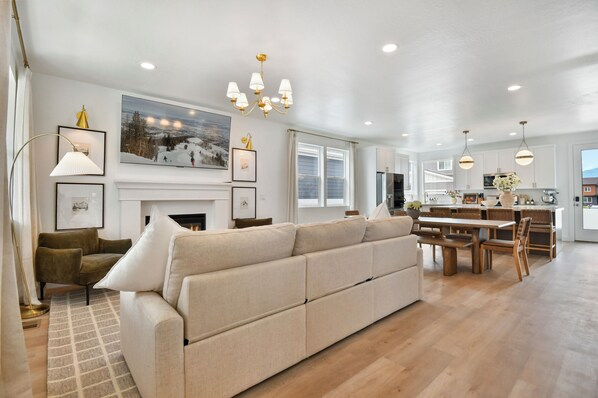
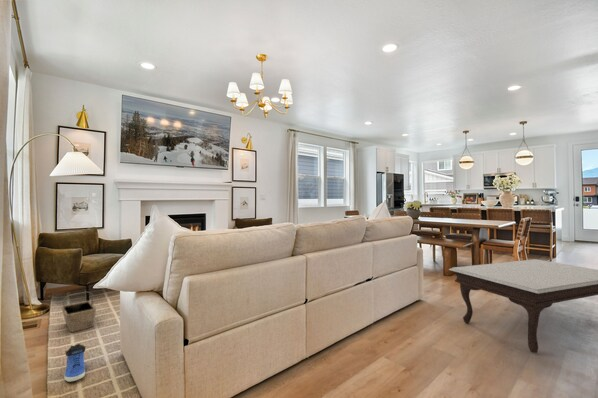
+ basket (78, 309)
+ coffee table (536, 298)
+ sneaker (75, 360)
